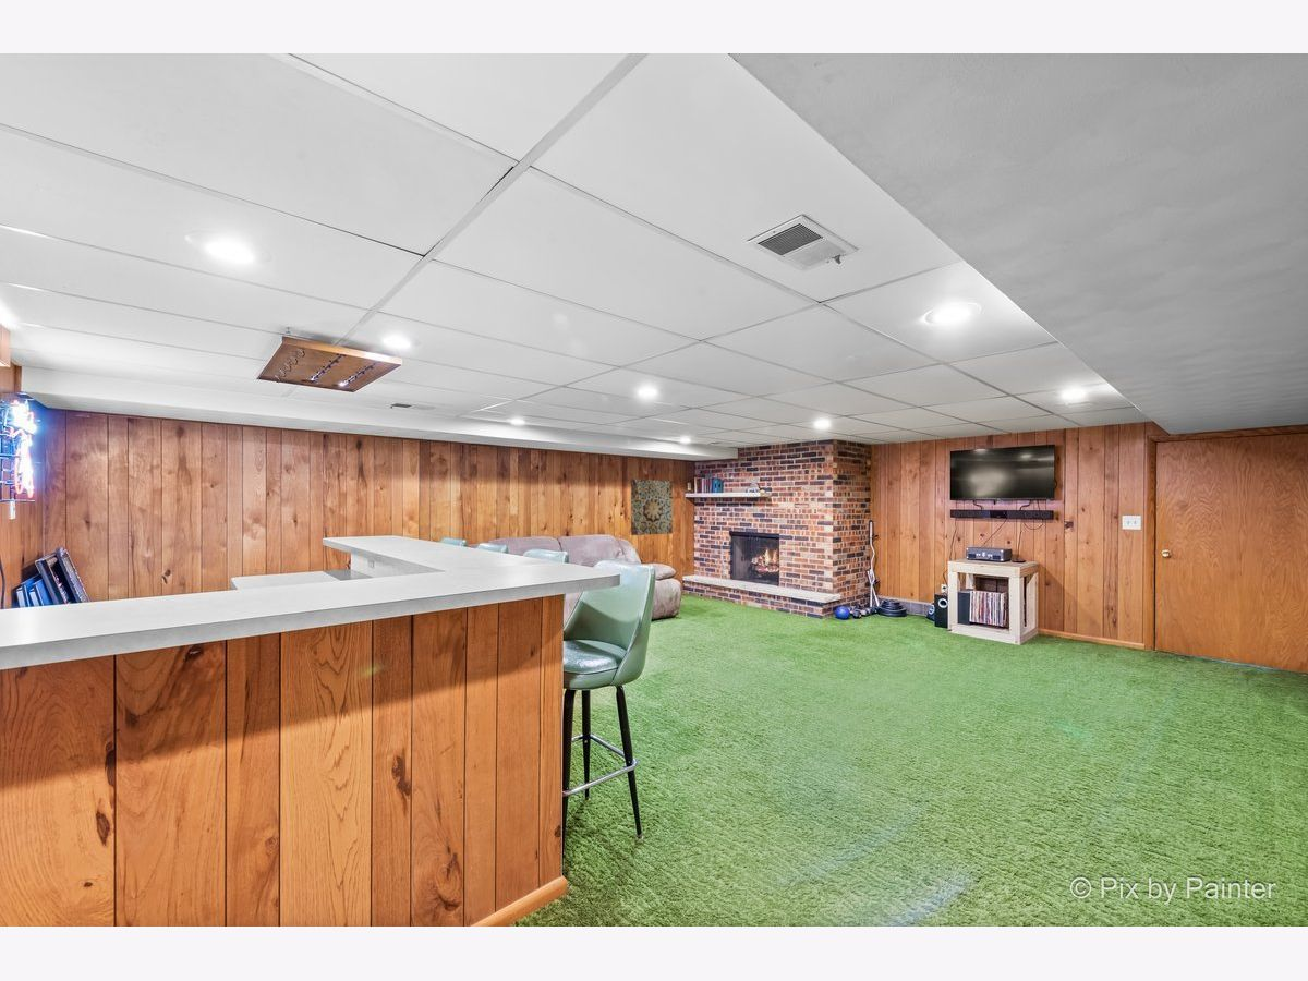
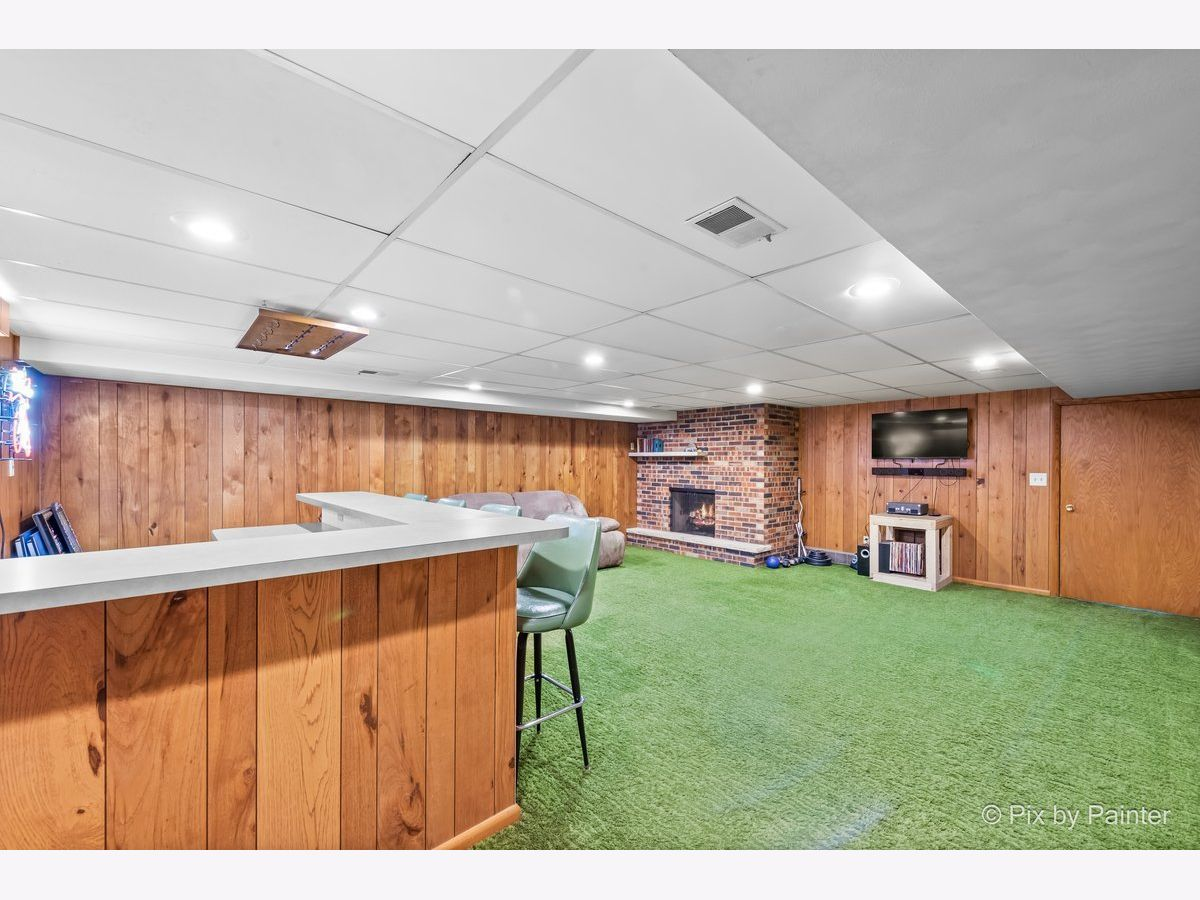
- wall art (652, 507)
